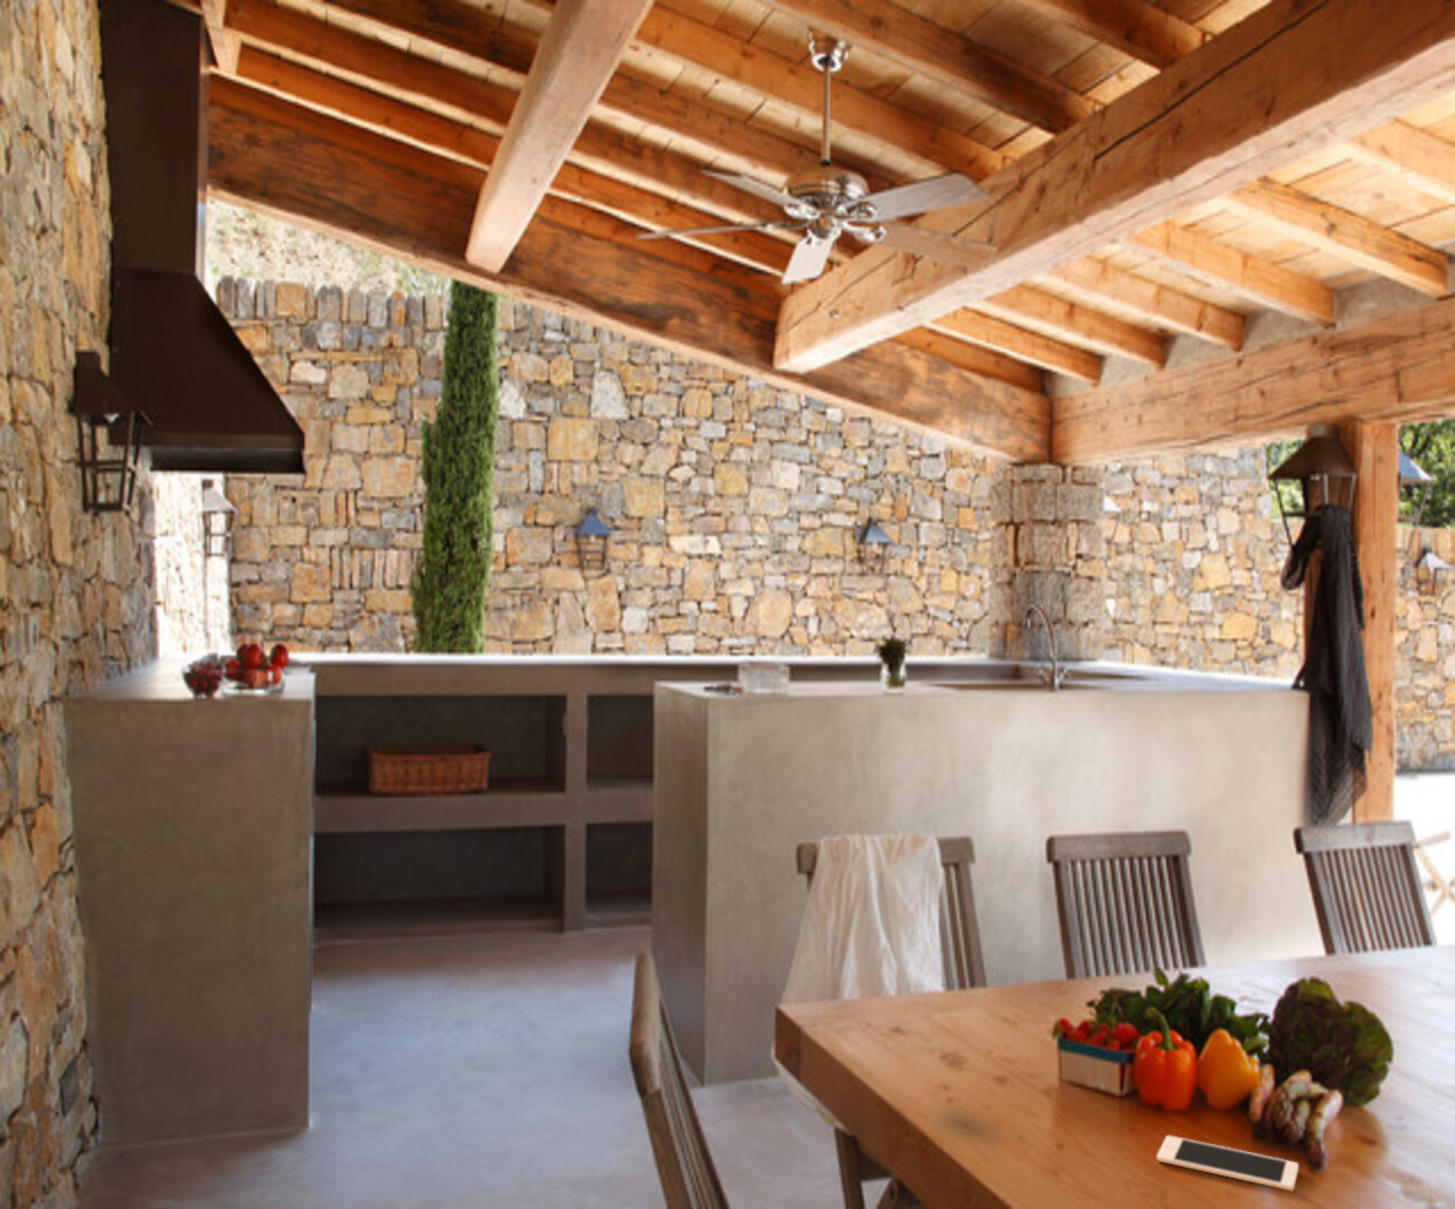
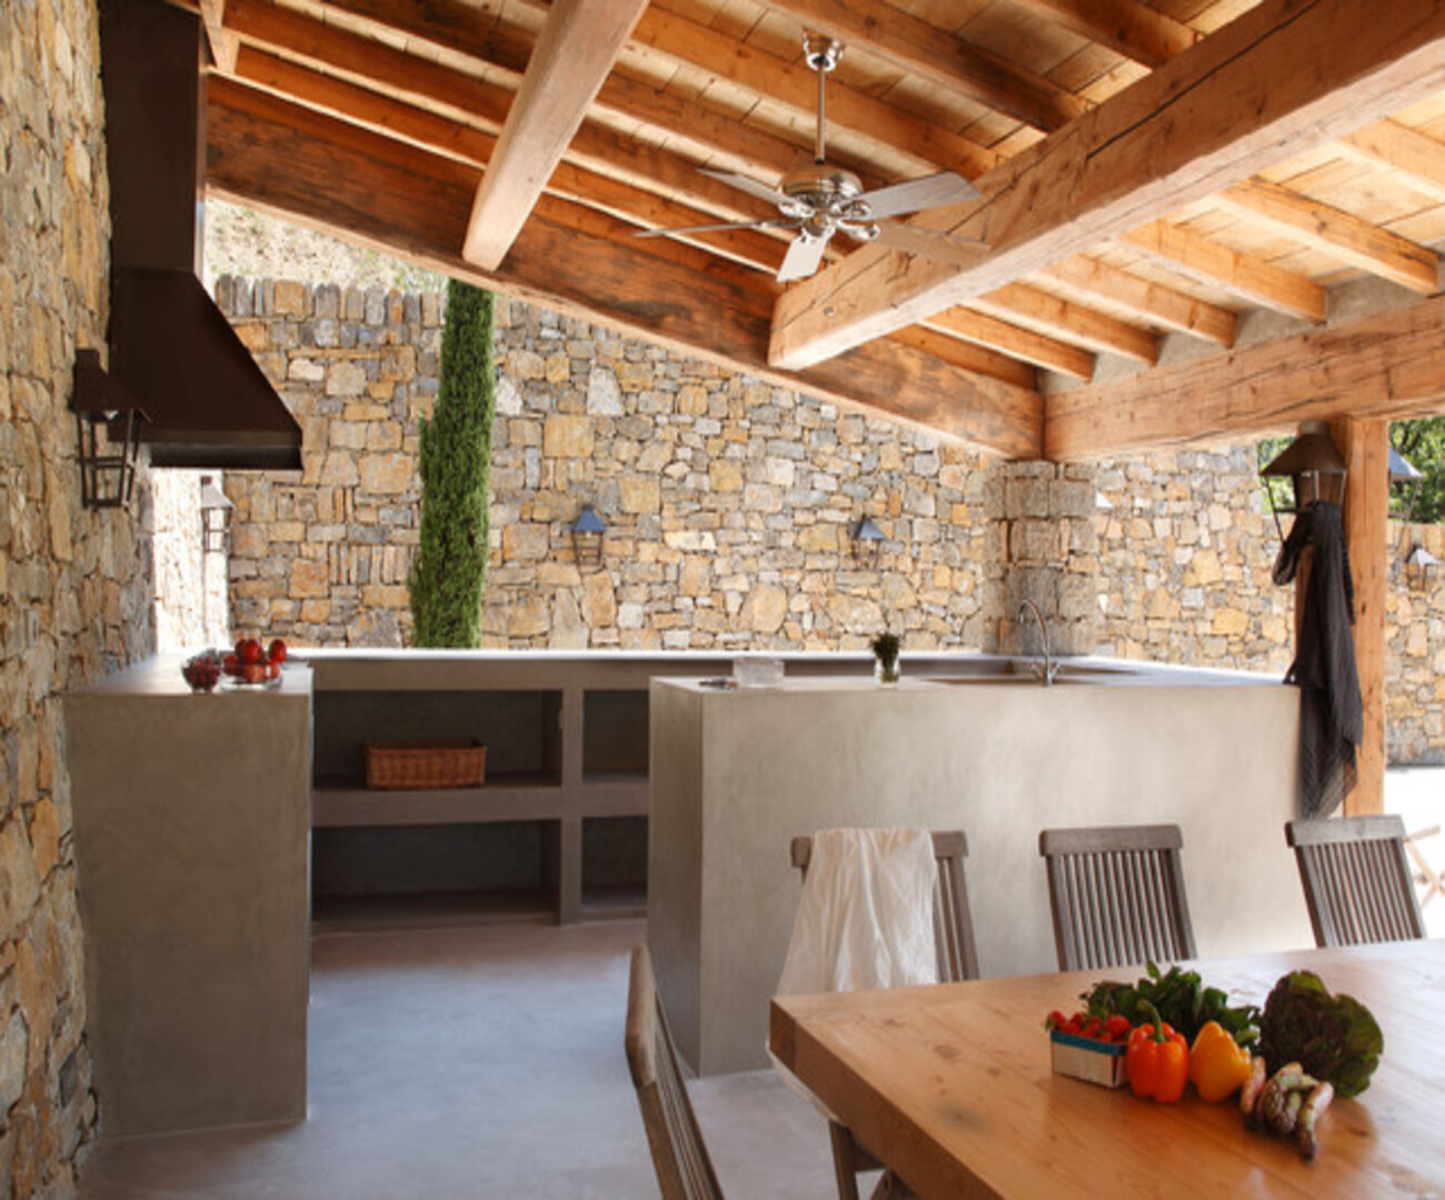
- cell phone (1227, 1162)
